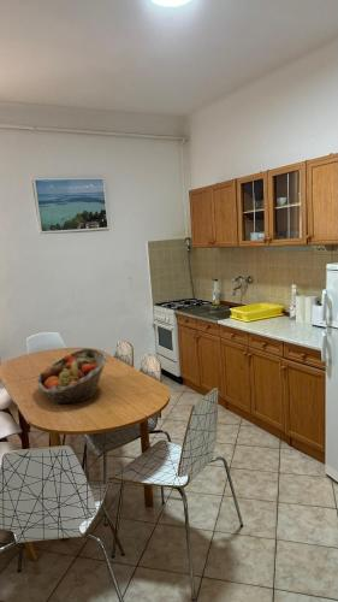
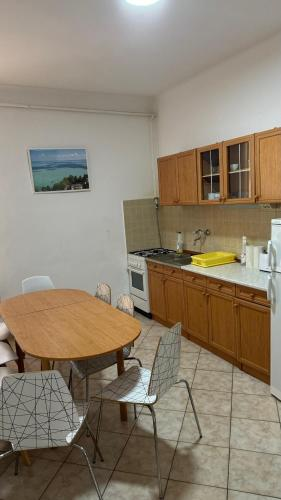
- fruit basket (72, 374)
